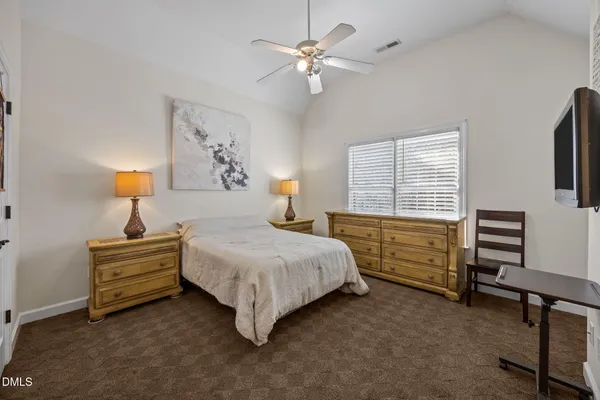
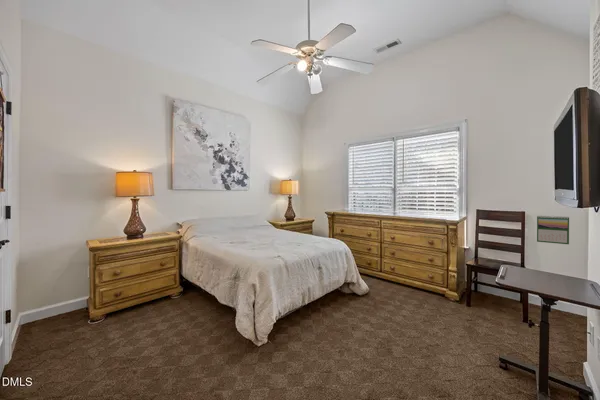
+ calendar (552, 229)
